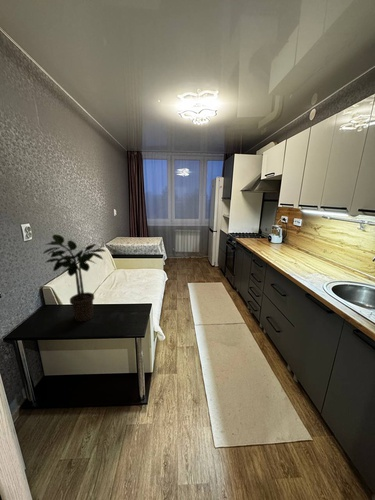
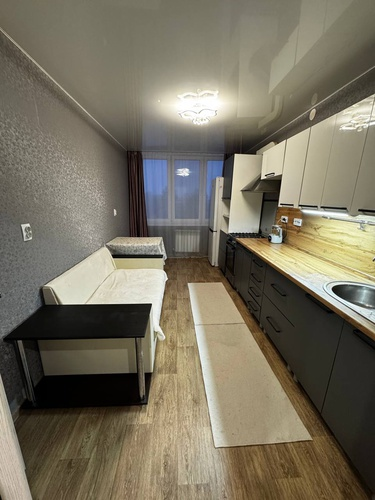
- potted plant (76, 280)
